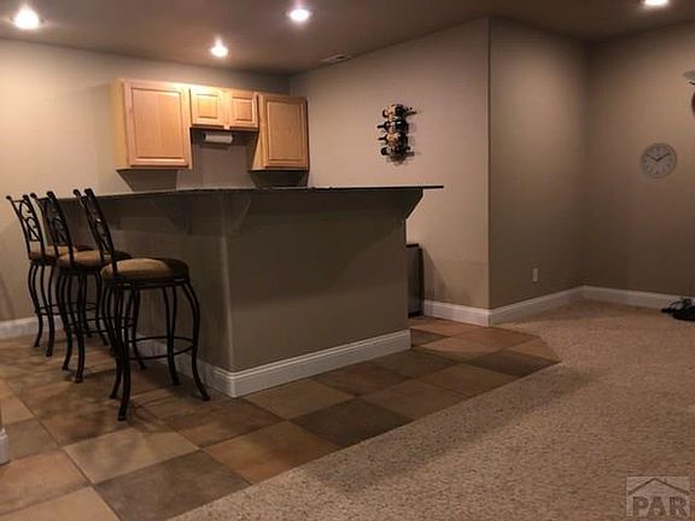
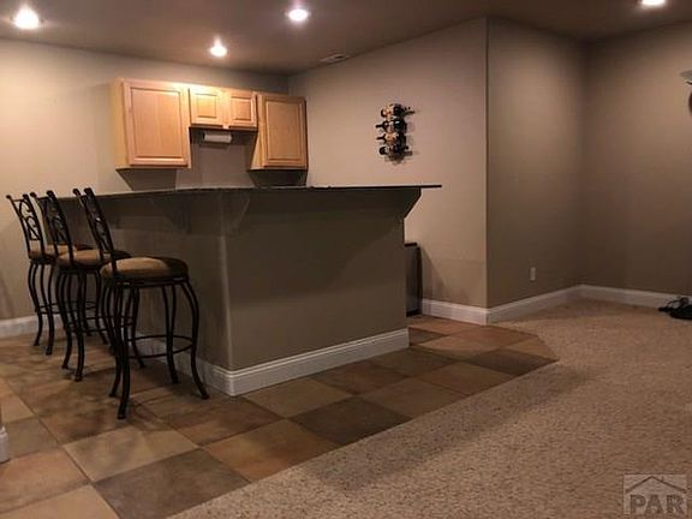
- wall clock (658, 160)
